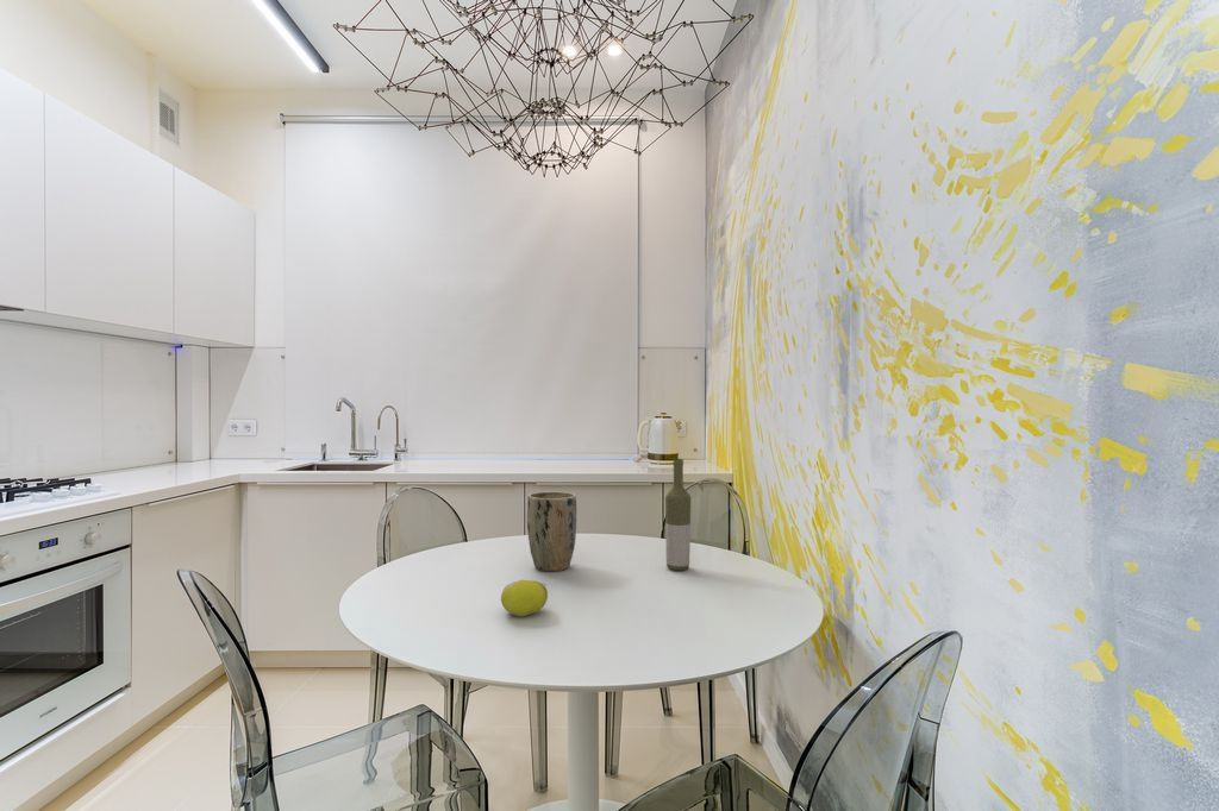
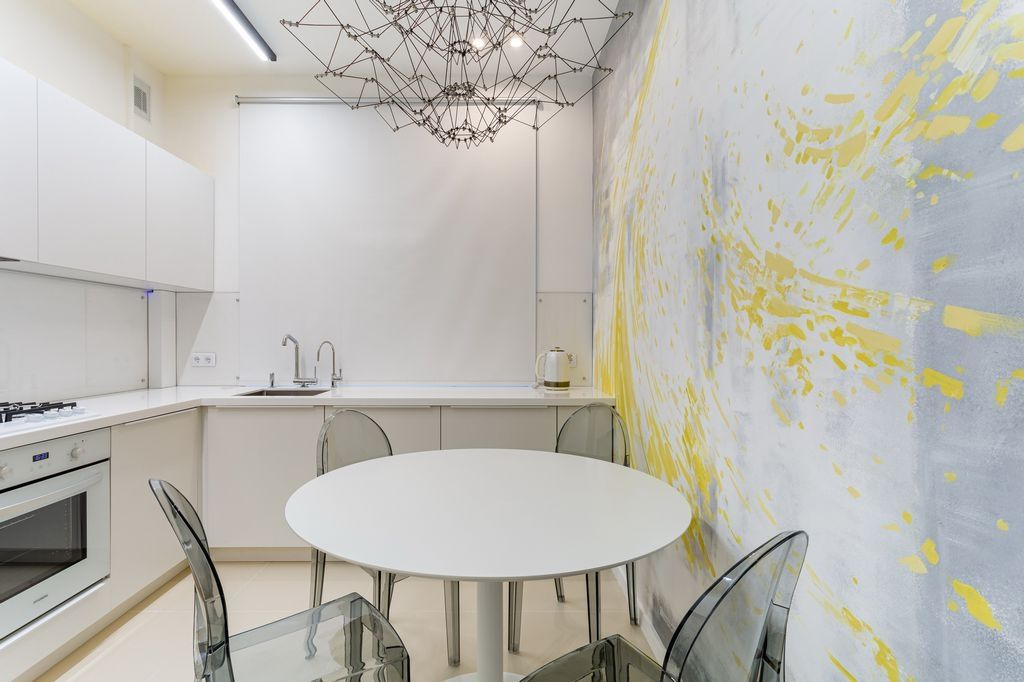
- bottle (677, 514)
- plant pot (551, 530)
- fruit (524, 595)
